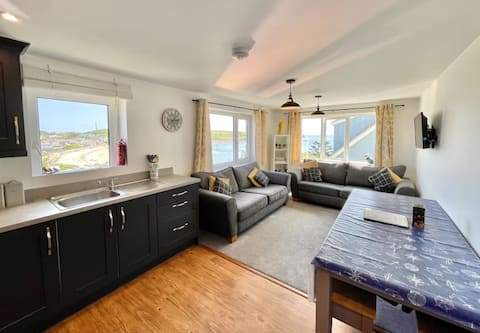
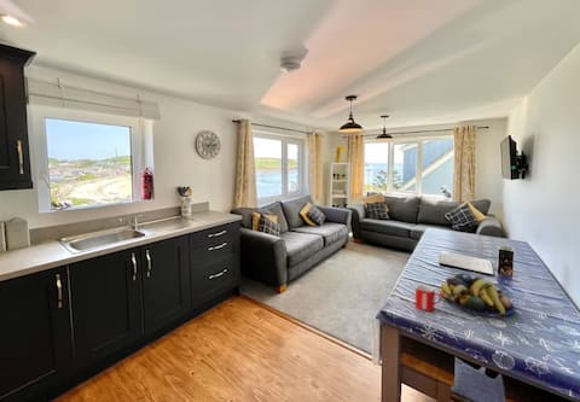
+ fruit bowl (475, 290)
+ mug (428, 298)
